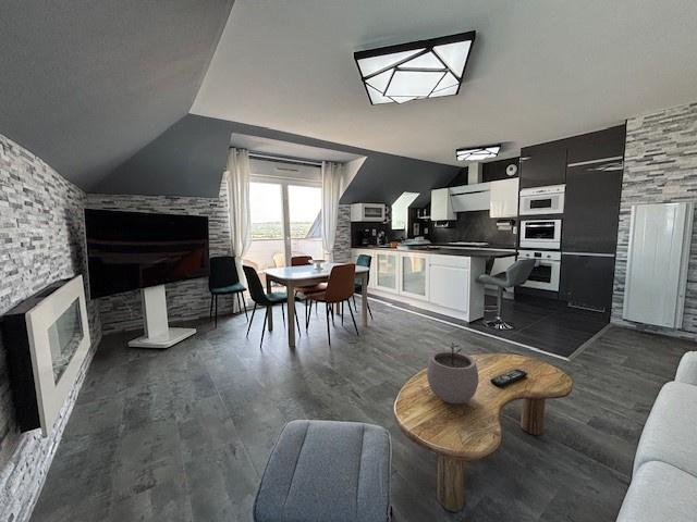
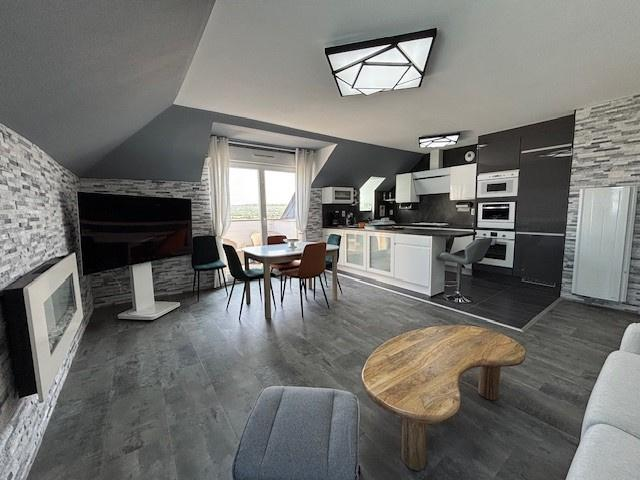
- remote control (509, 377)
- plant pot (452, 370)
